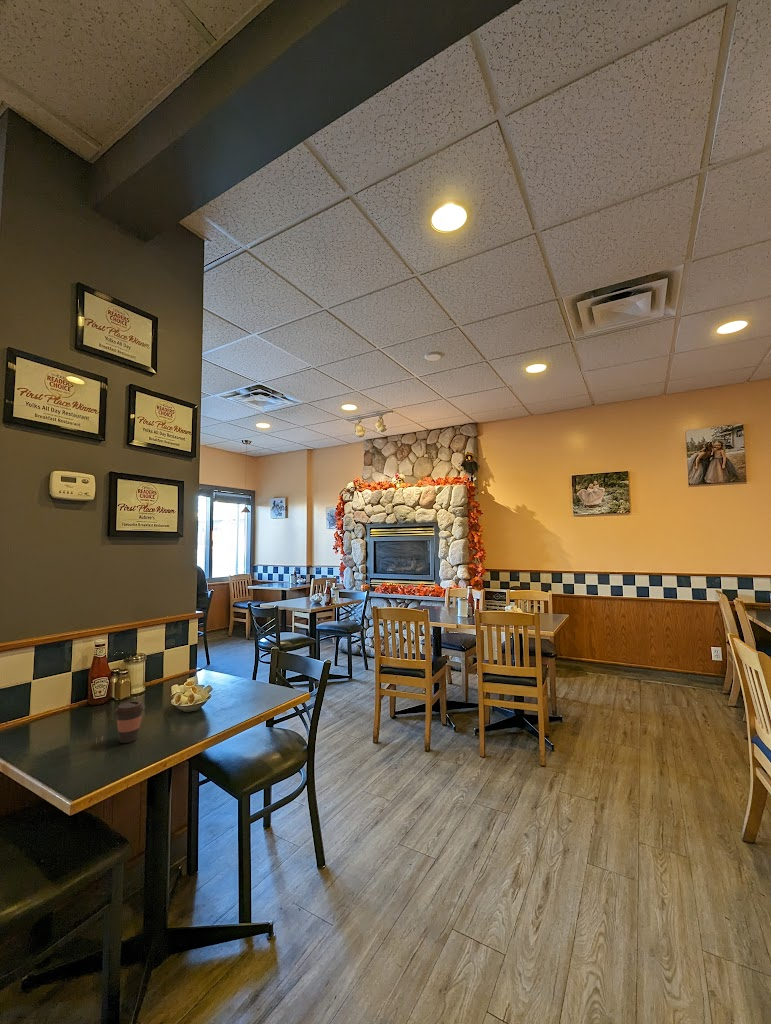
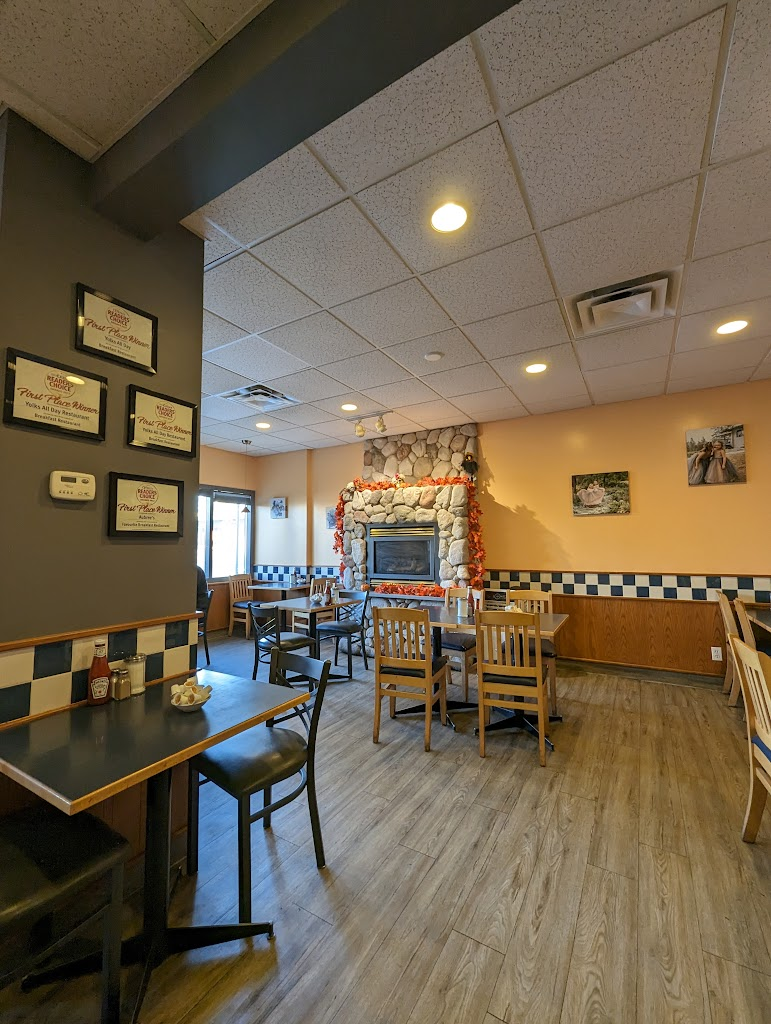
- coffee cup (129, 722)
